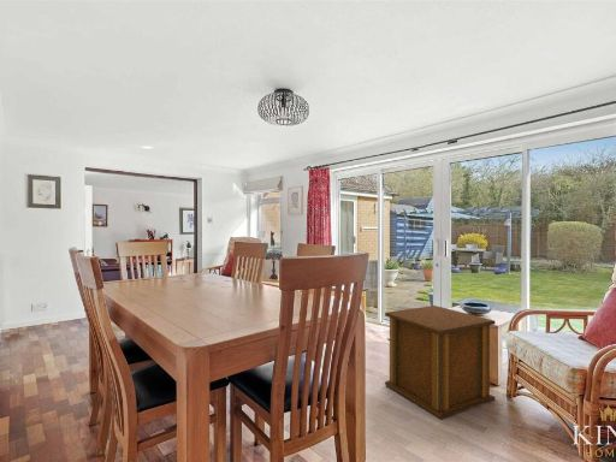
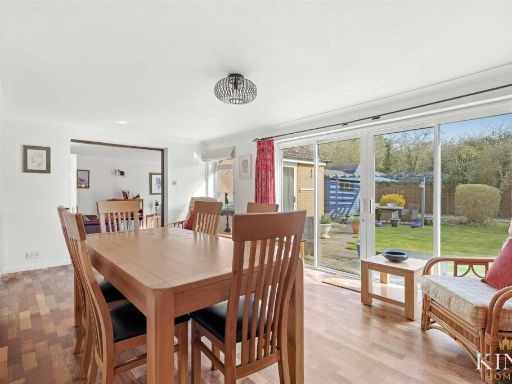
- side table (437, 354)
